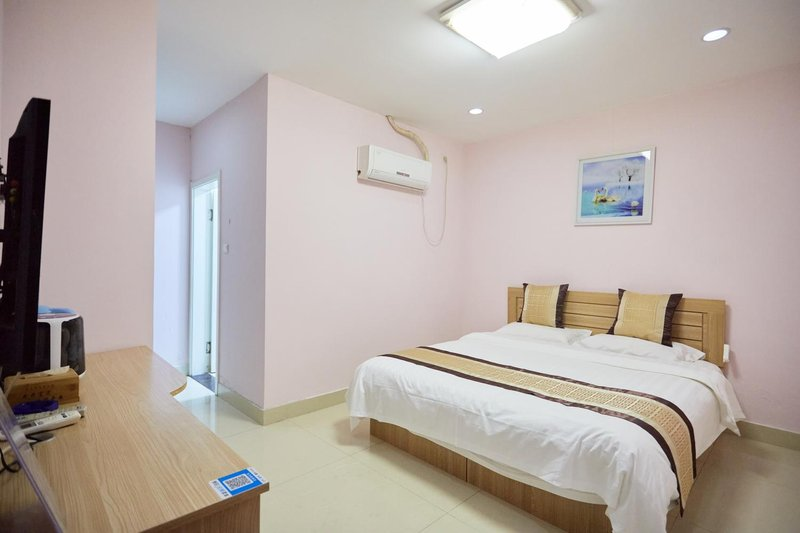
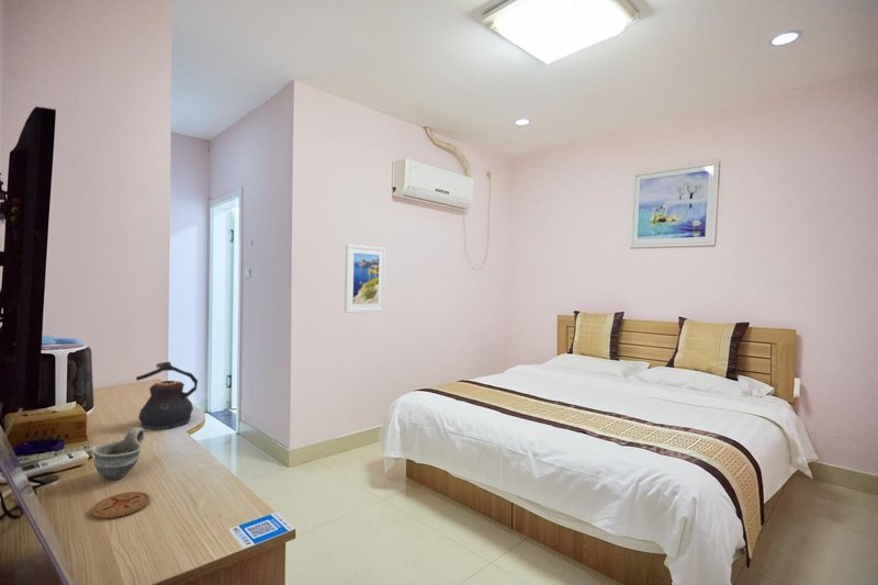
+ cup (122, 454)
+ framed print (365, 279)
+ teapot (168, 392)
+ coaster (121, 504)
